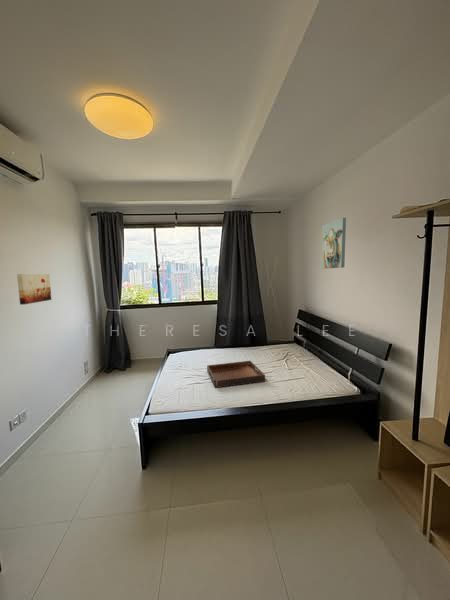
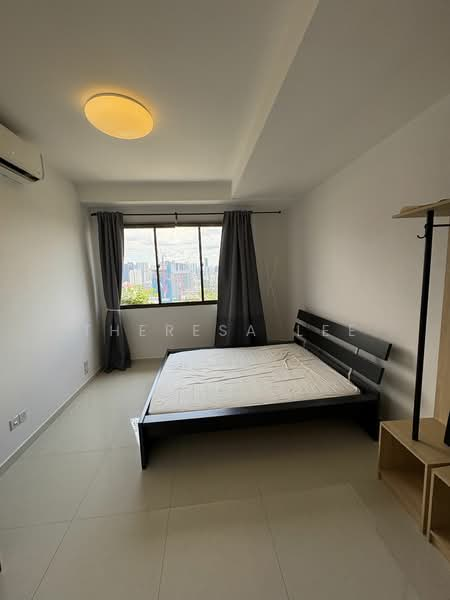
- wall art (332, 245)
- wall art (35, 288)
- serving tray (234, 372)
